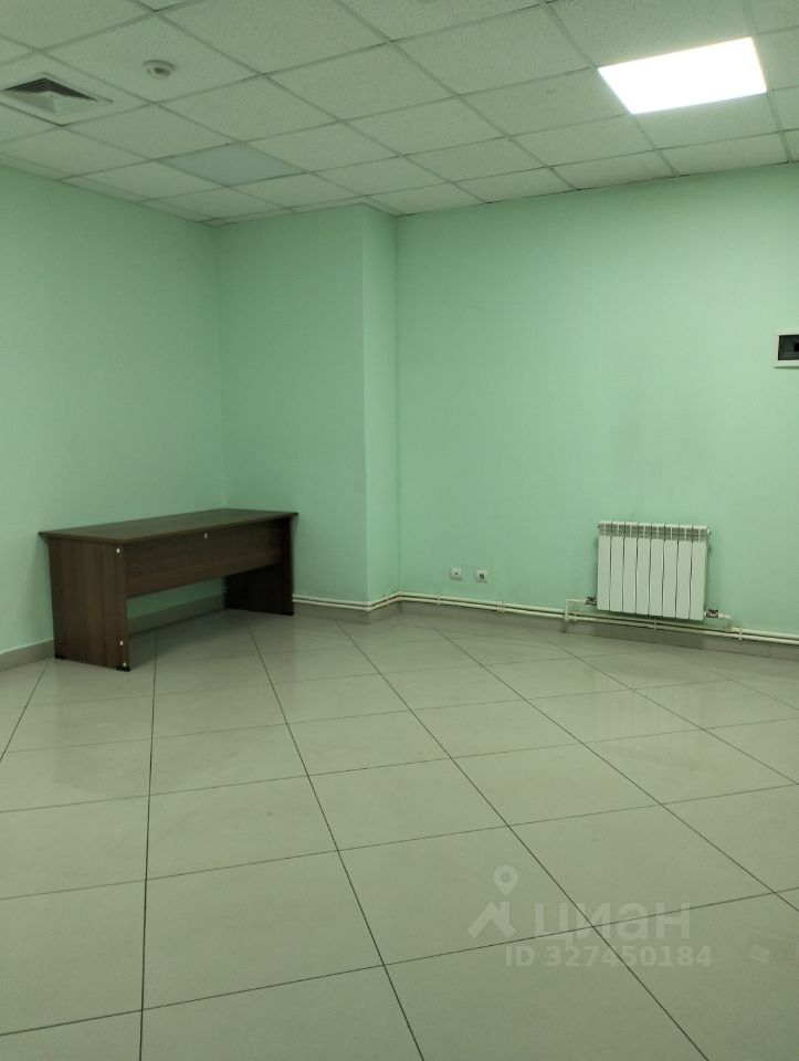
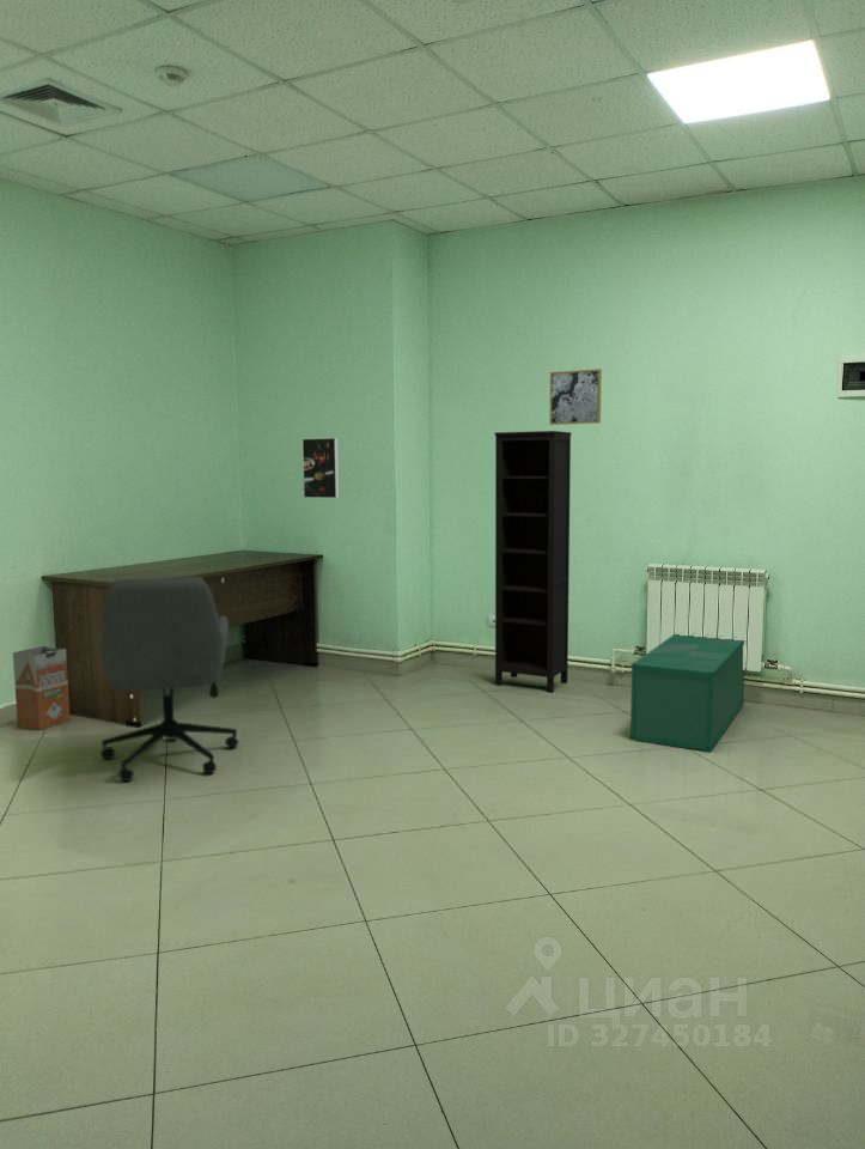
+ waste bin (43, 686)
+ bookcase (531, 560)
+ wall art (574, 397)
+ storage bin (692, 685)
+ office chair (165, 667)
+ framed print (319, 468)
